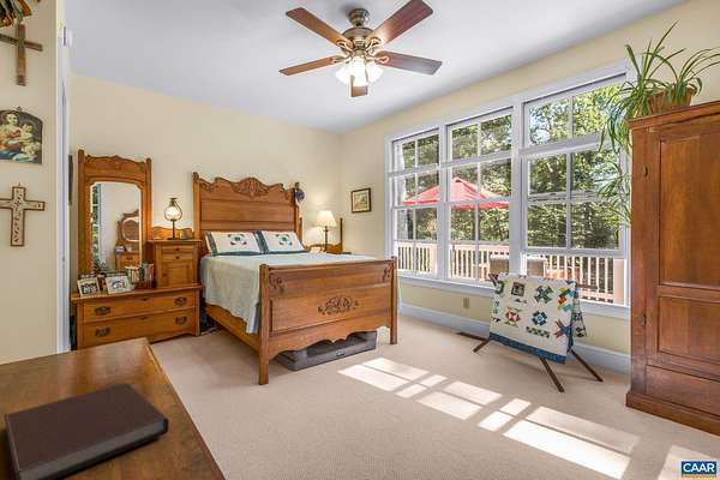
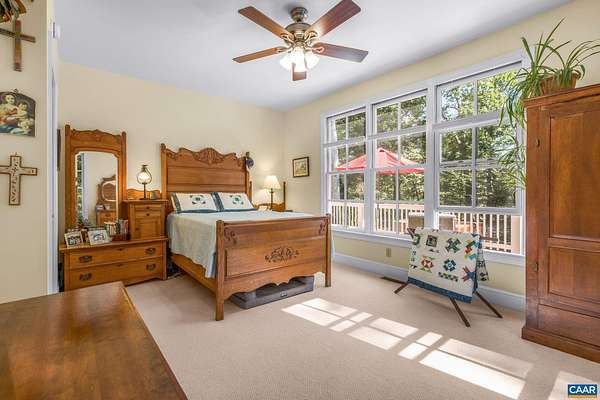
- notebook (85, 424)
